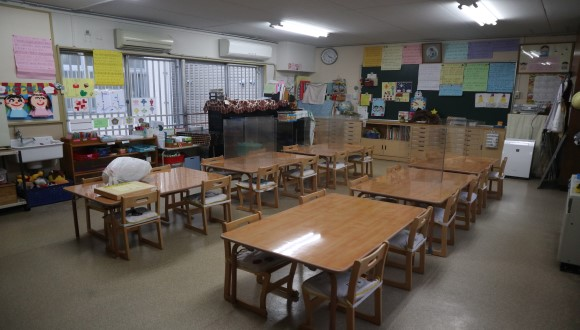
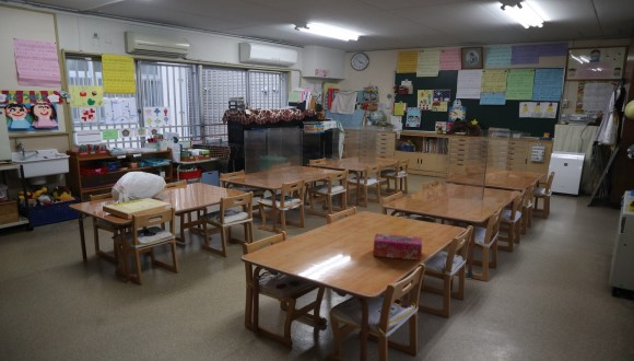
+ tissue box (397, 246)
